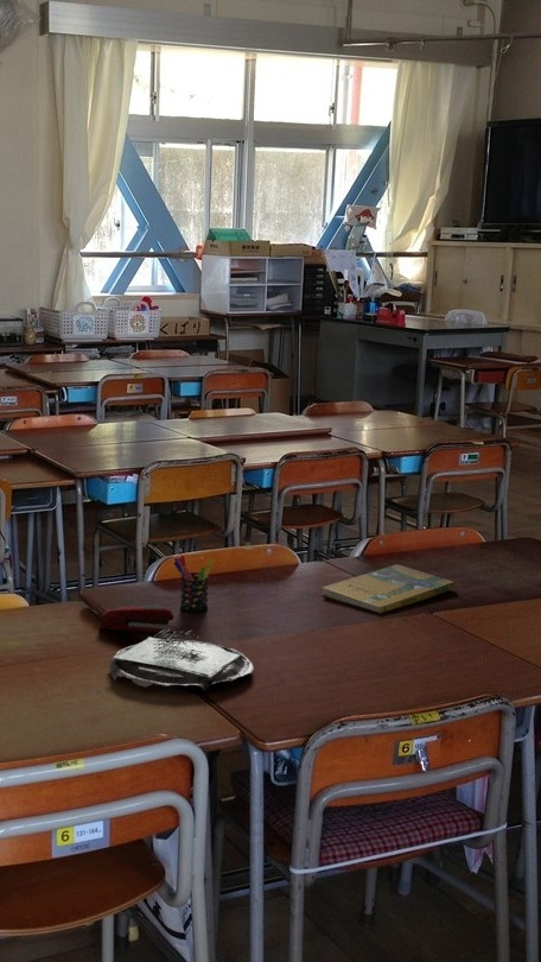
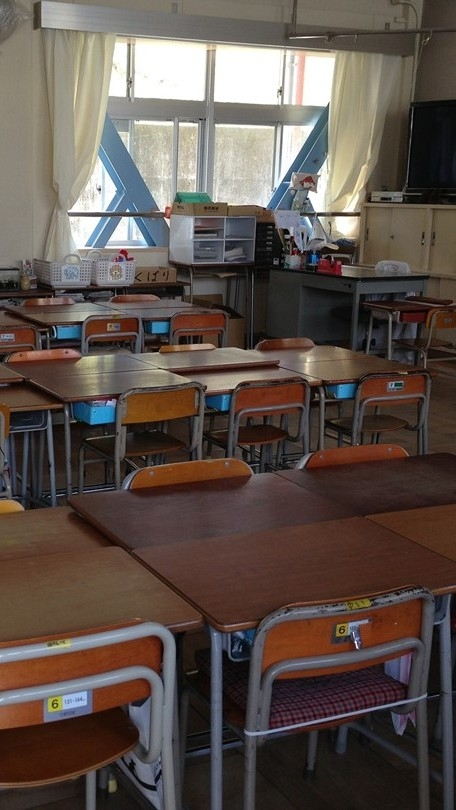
- booklet (388, 588)
- pen holder (195, 582)
- stapler (138, 618)
- plate (182, 650)
